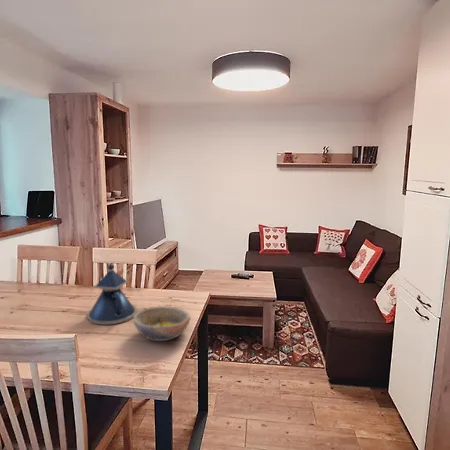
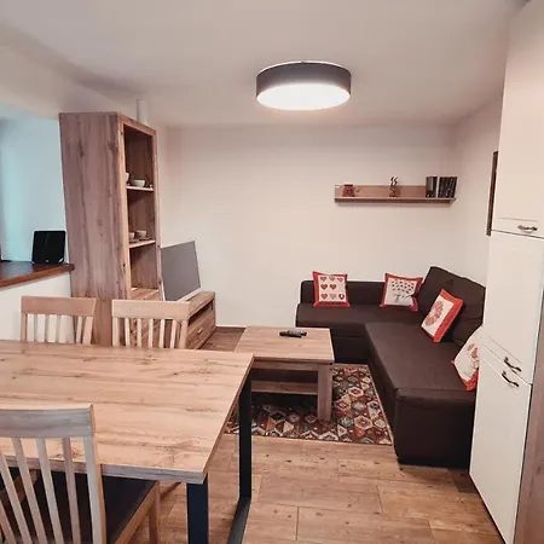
- teapot (112, 288)
- bowl (162, 324)
